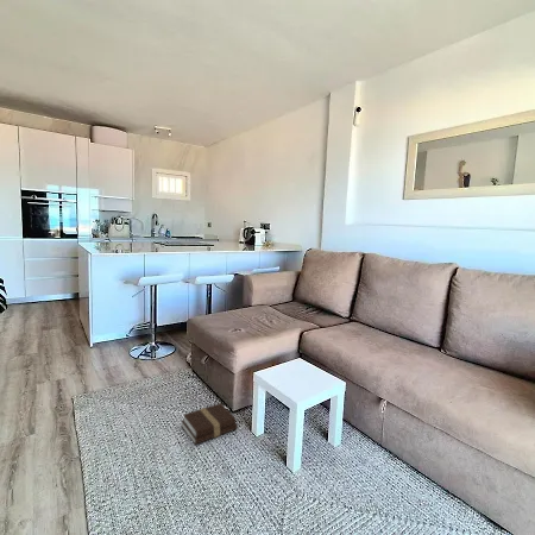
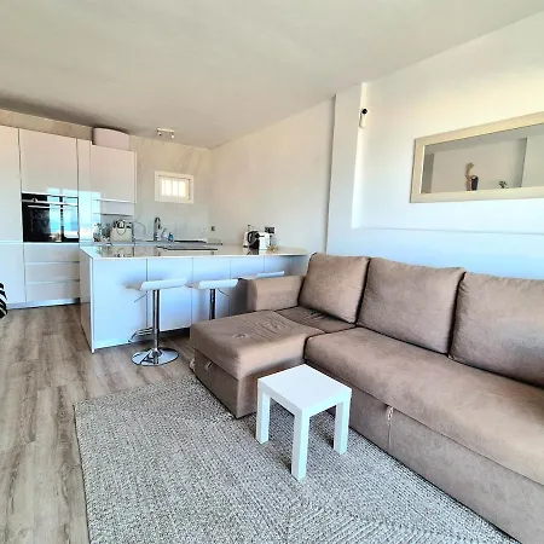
- book (209, 421)
